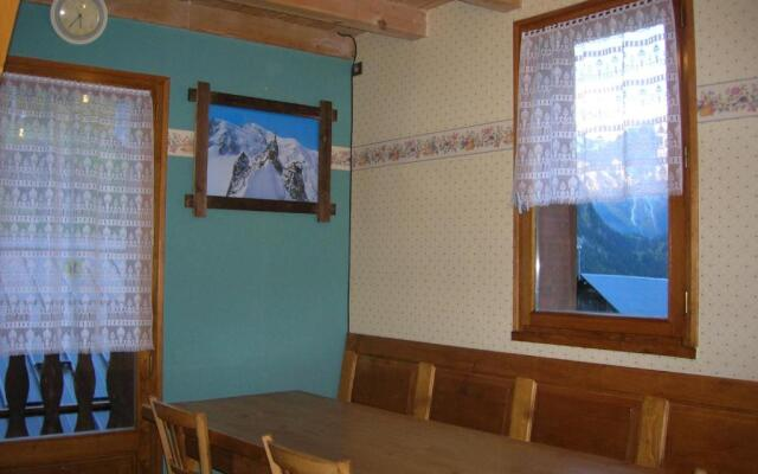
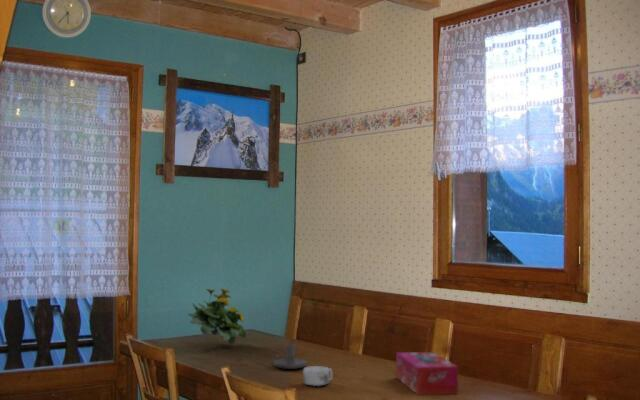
+ tissue box (425, 372)
+ candle holder (287, 356)
+ flowering plant (214, 317)
+ mug (318, 376)
